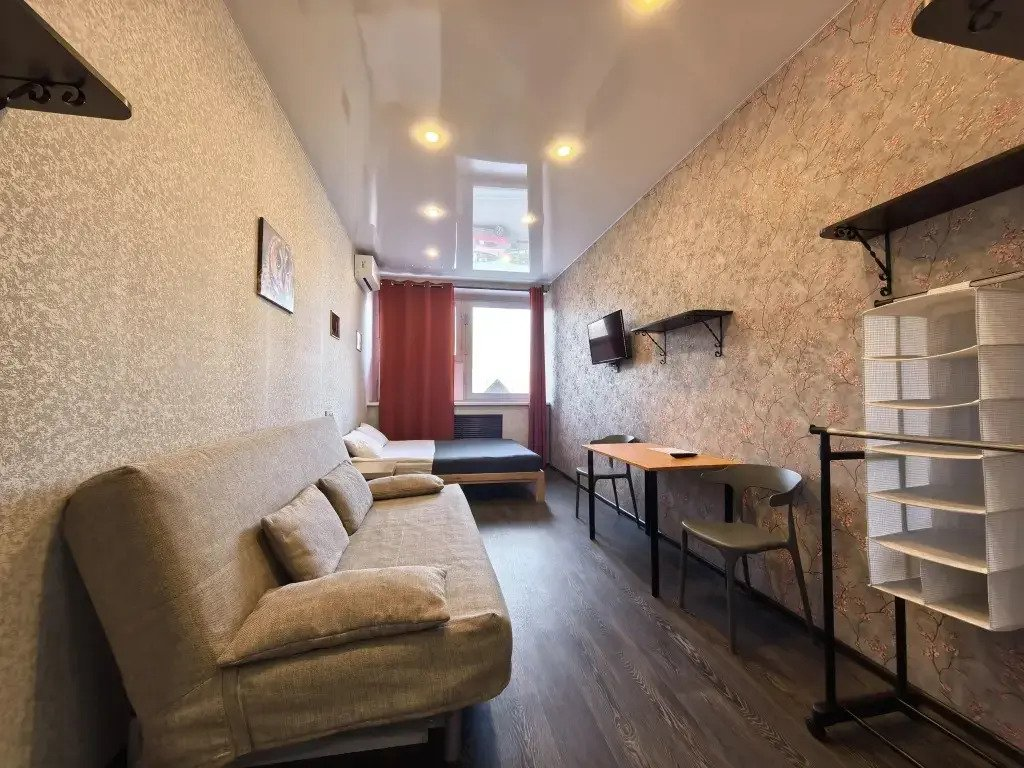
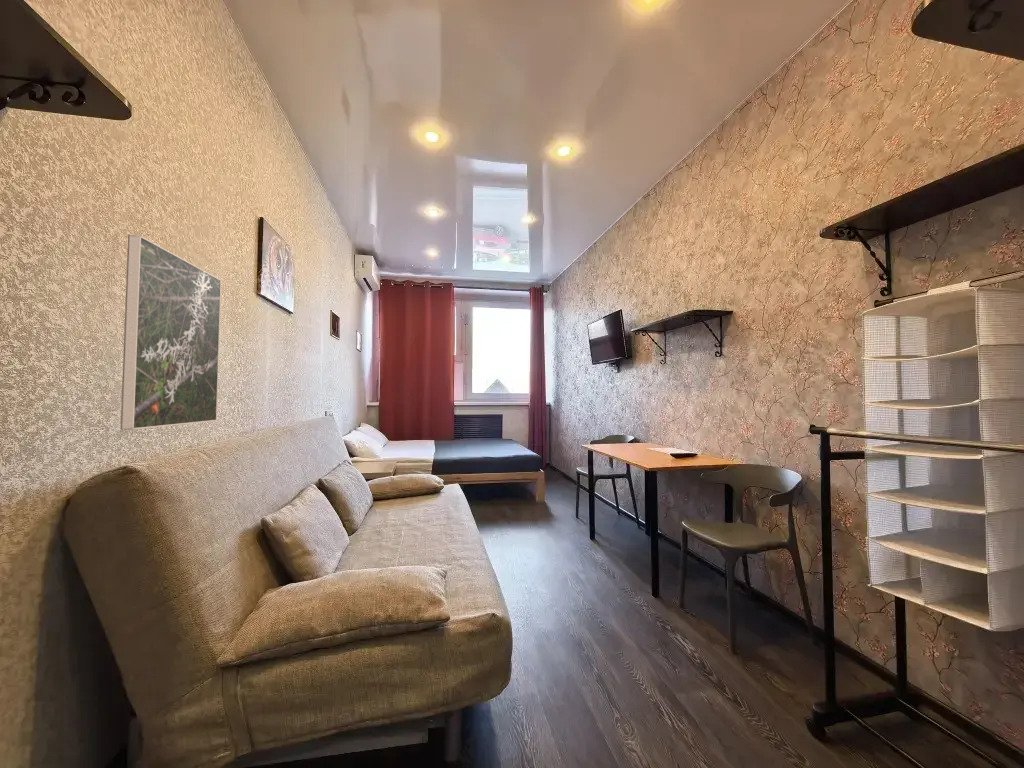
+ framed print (179, 342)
